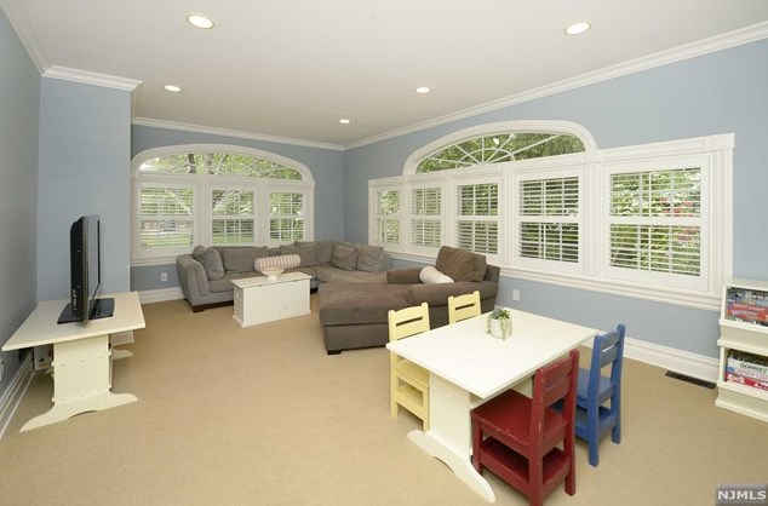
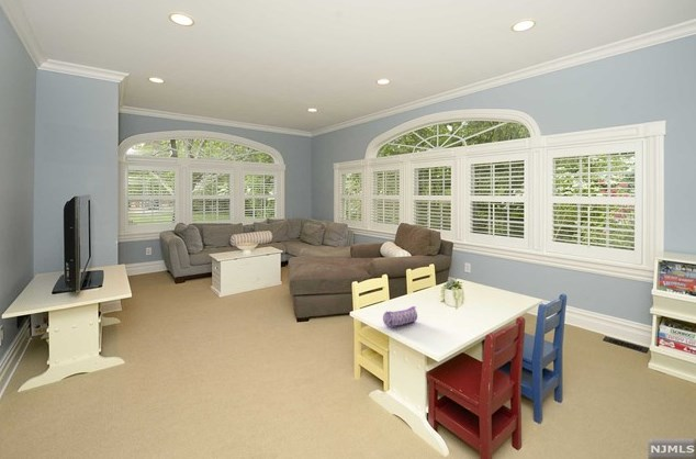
+ pencil case (400, 316)
